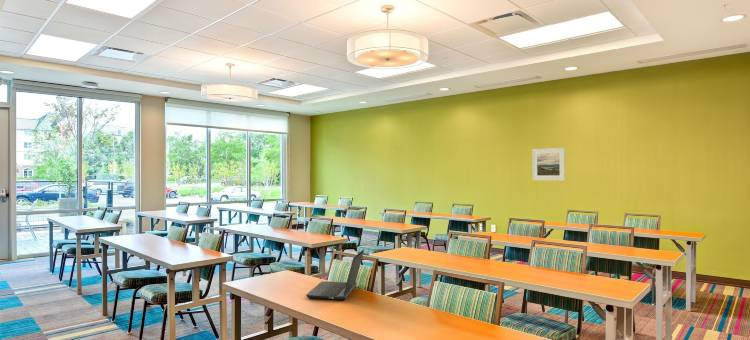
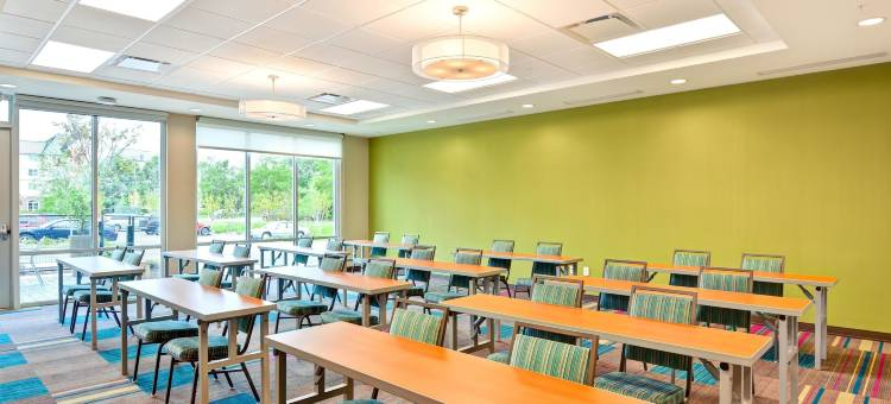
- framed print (548, 164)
- laptop computer (336, 282)
